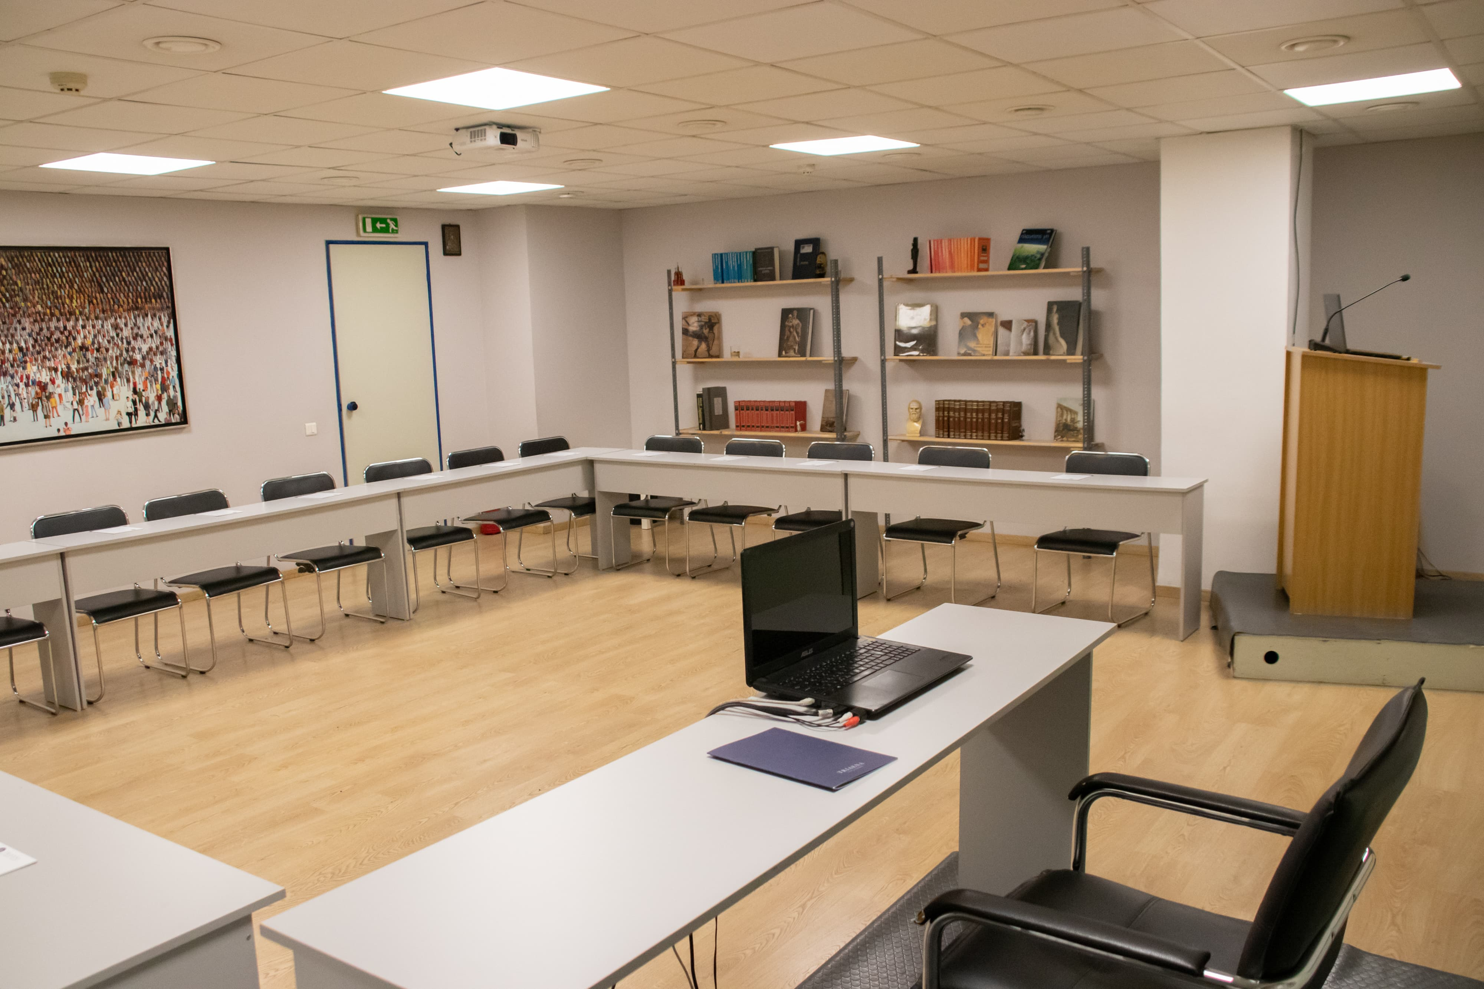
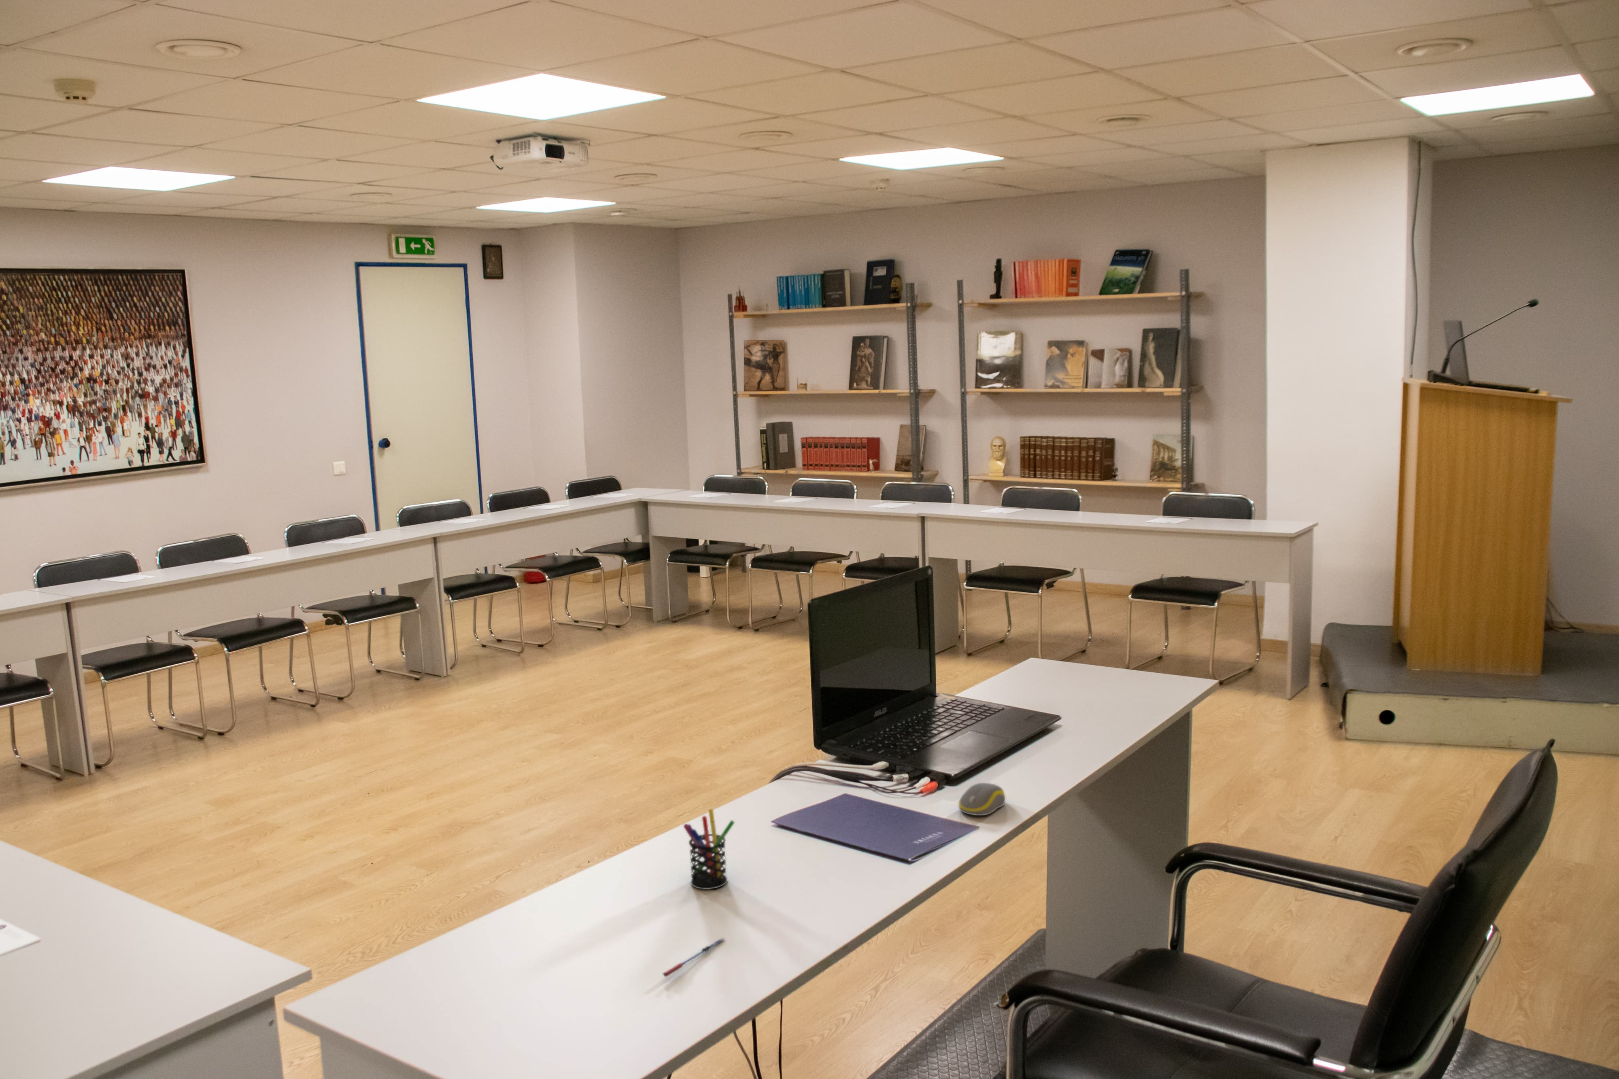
+ computer mouse (982, 797)
+ pen (695, 955)
+ pen holder (711, 847)
